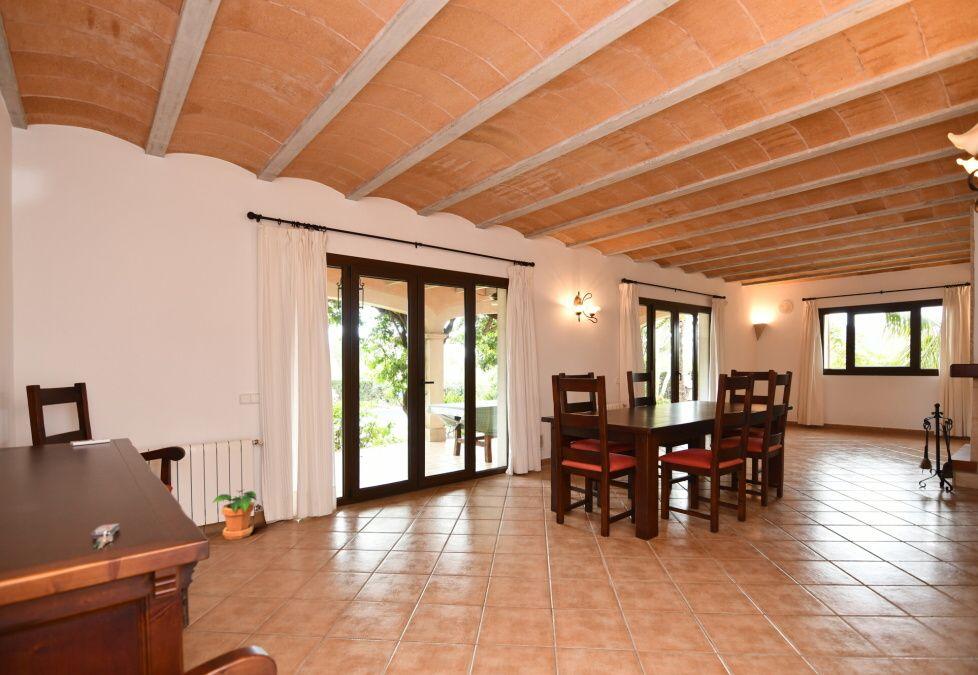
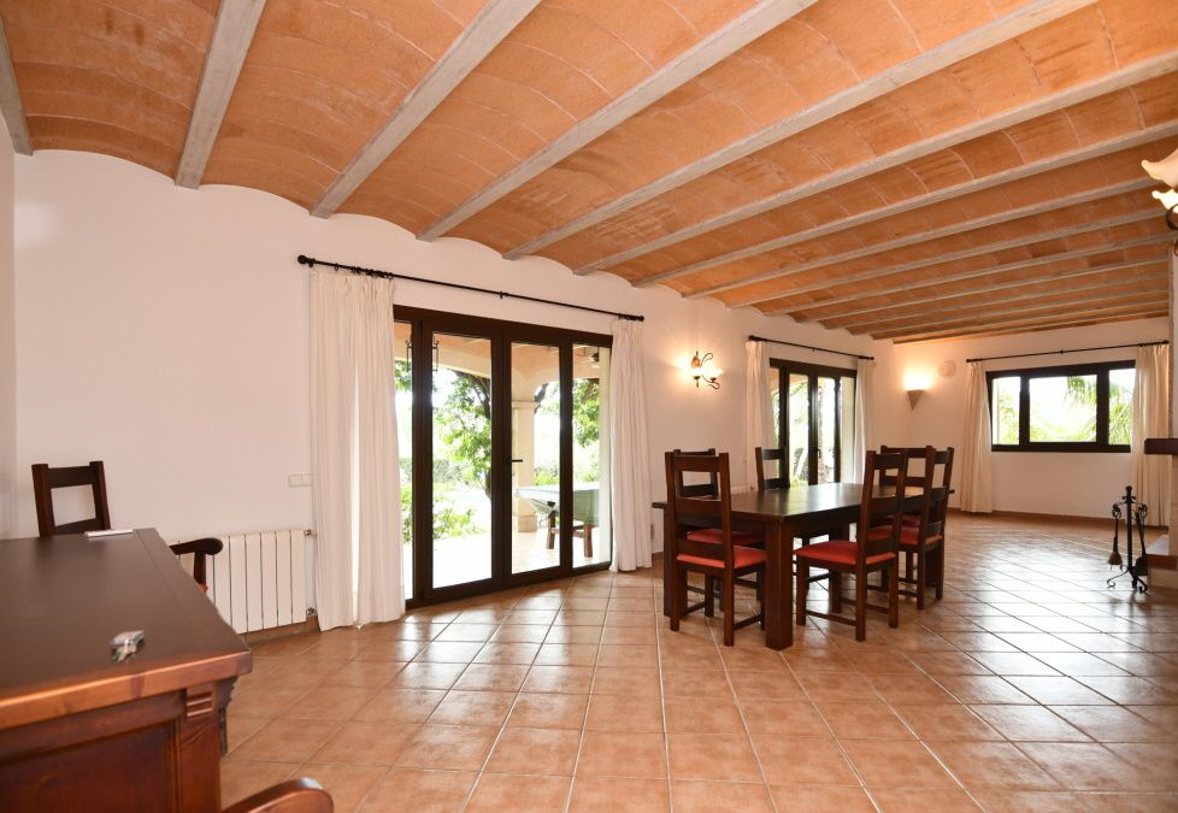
- potted plant (236, 514)
